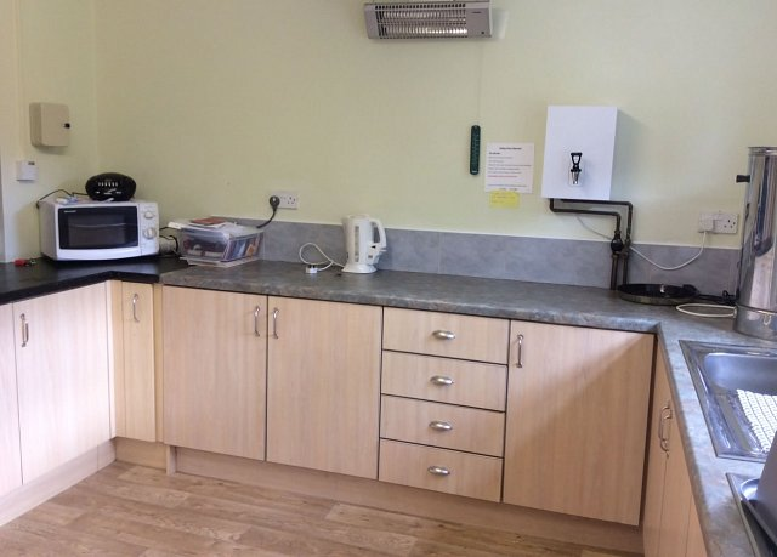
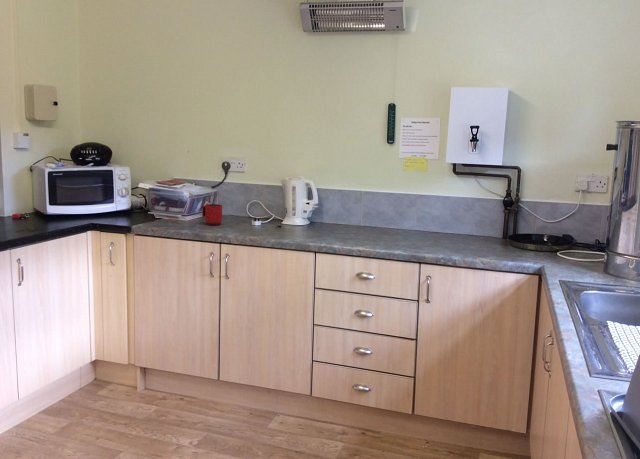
+ mug (211, 214)
